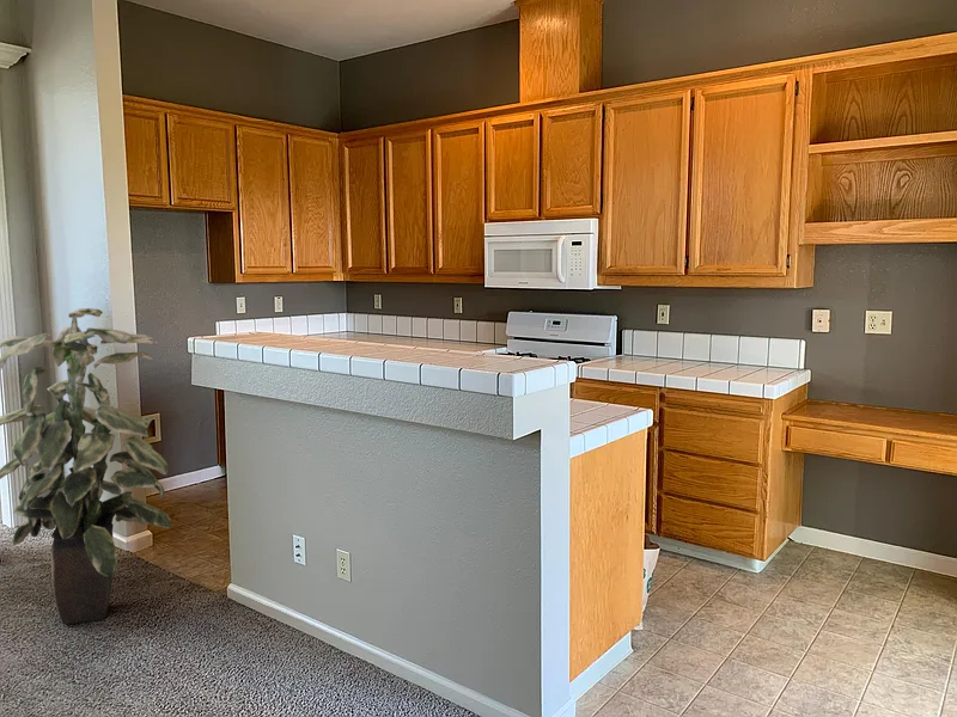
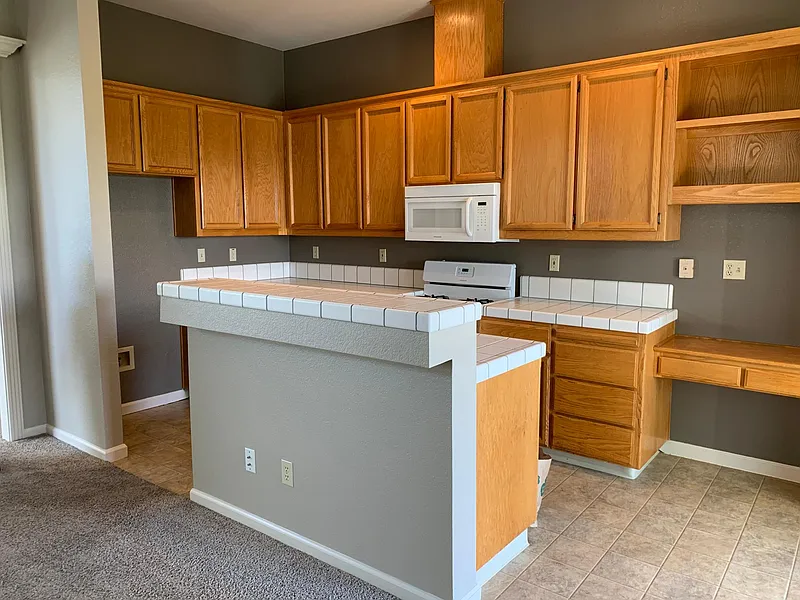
- indoor plant (87, 467)
